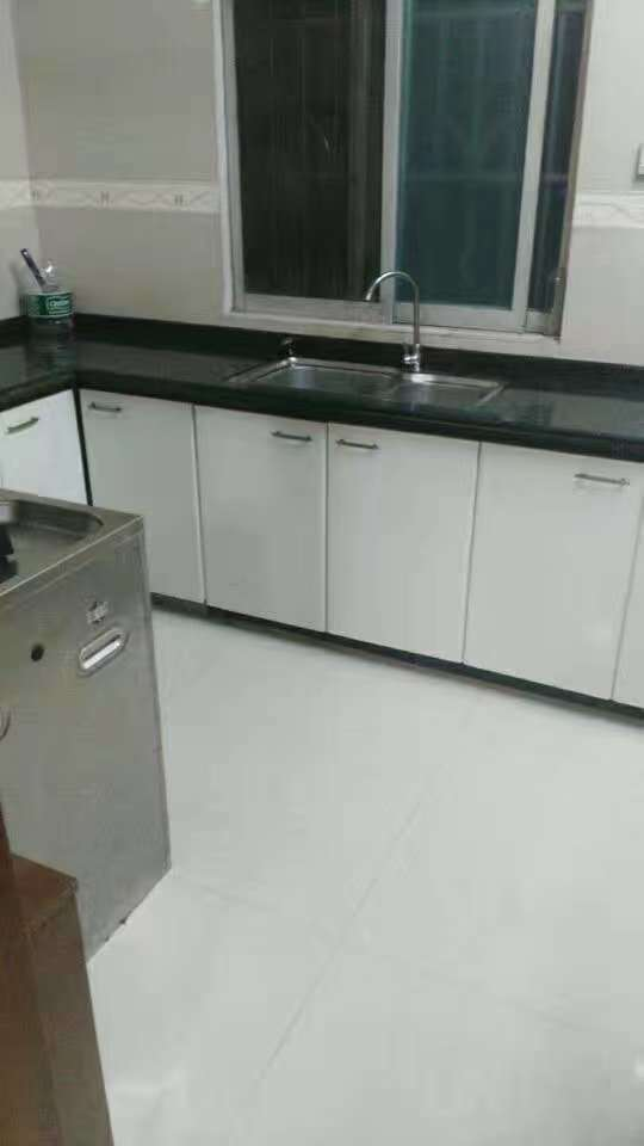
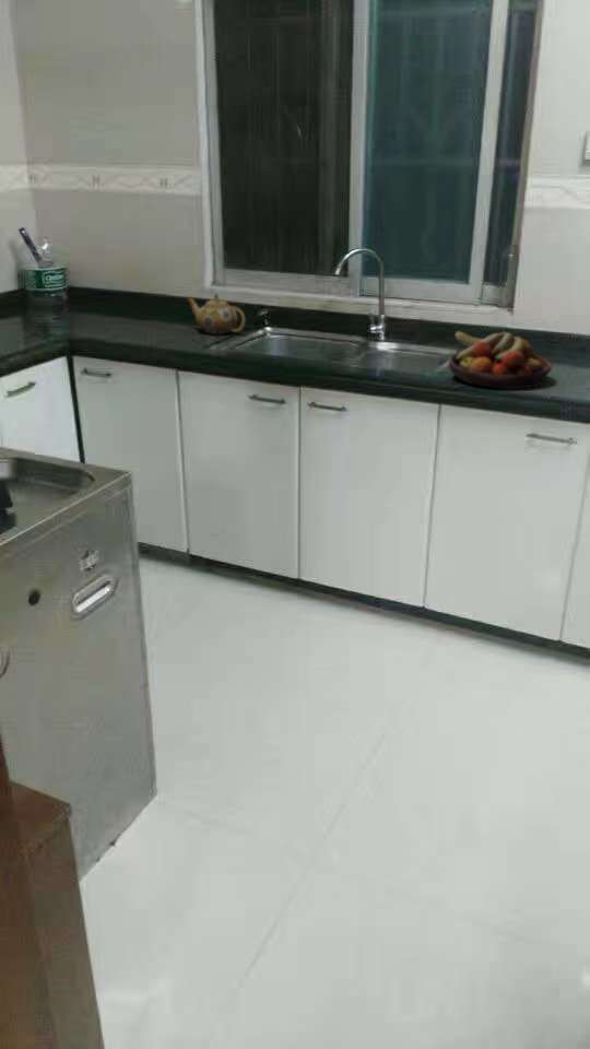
+ fruit bowl (498, 357)
+ teapot (215, 313)
